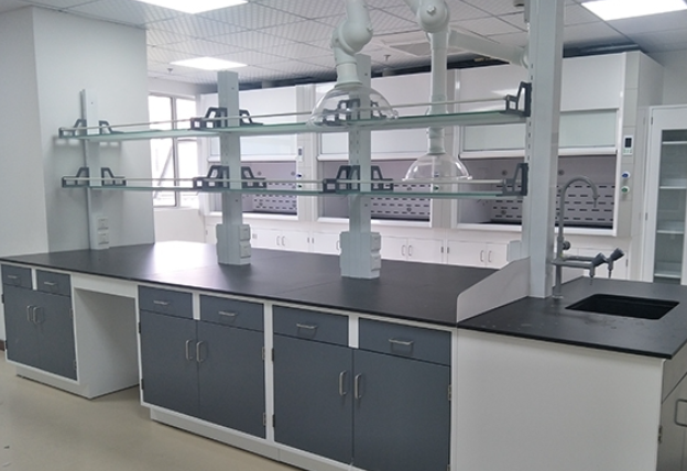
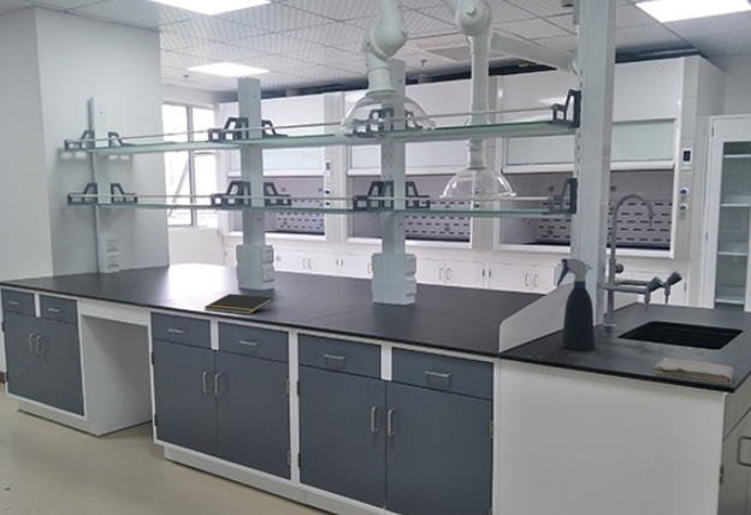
+ washcloth (693, 369)
+ spray bottle (578, 302)
+ notepad (238, 303)
